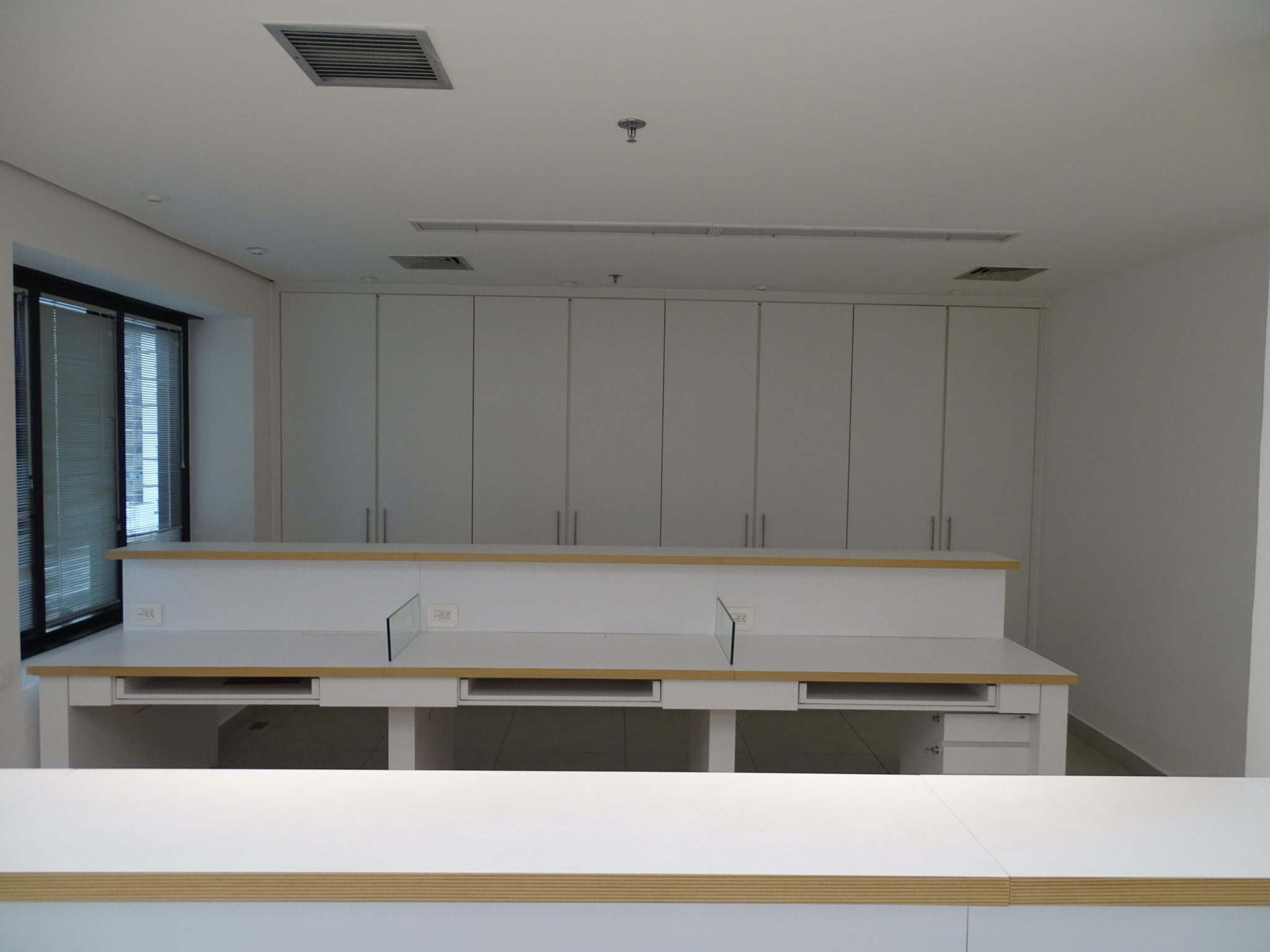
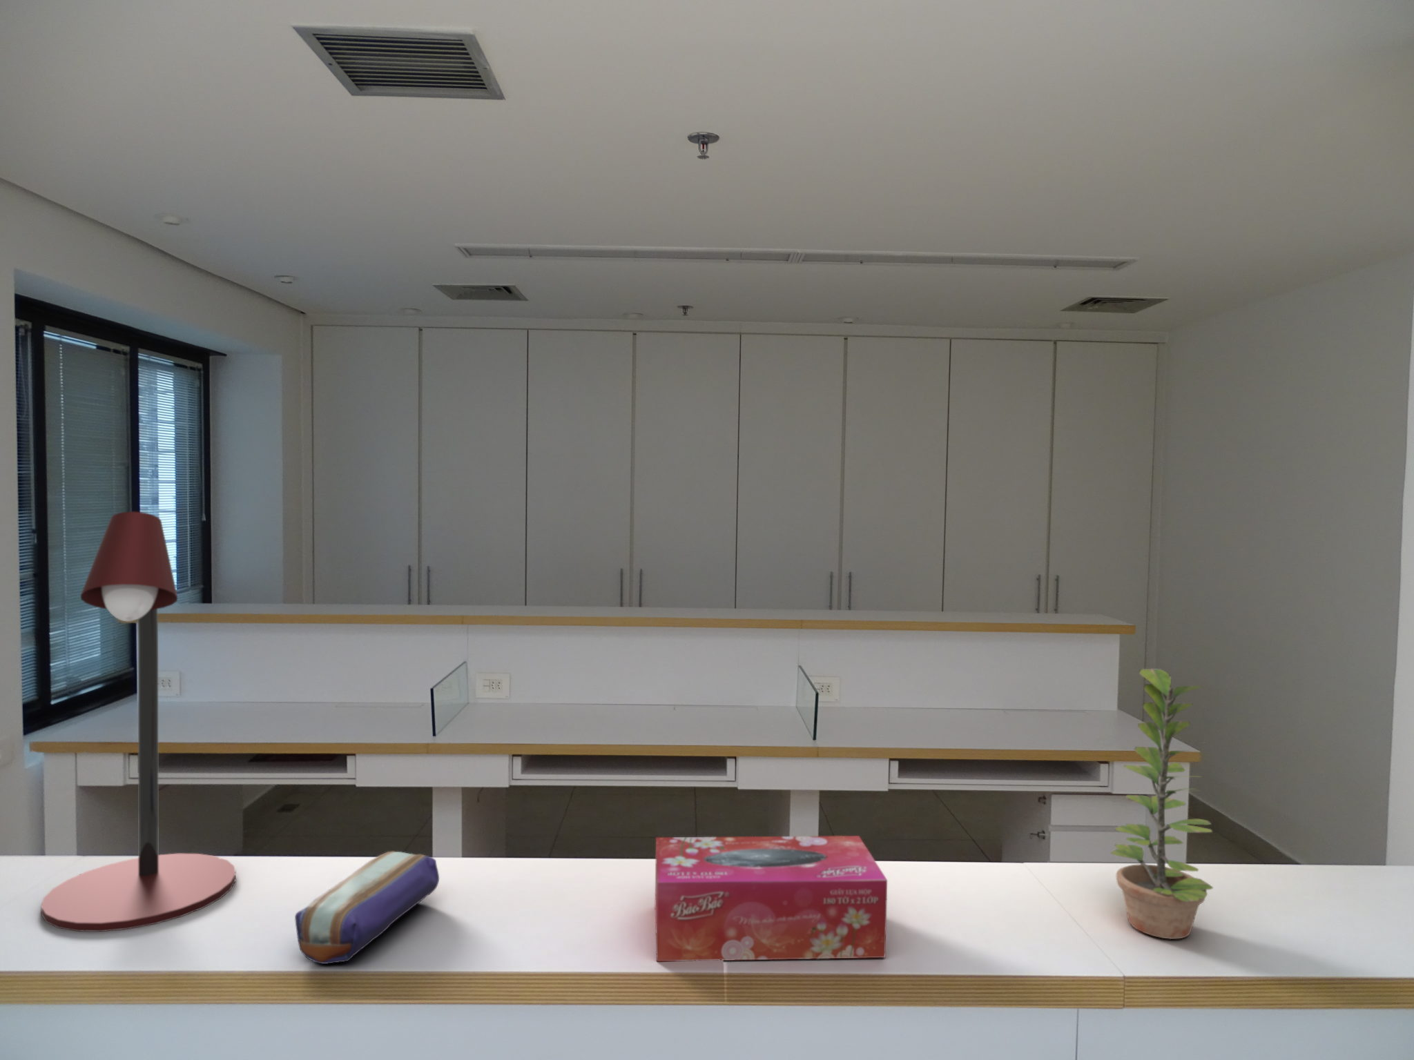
+ pencil case (373, 900)
+ plant (1159, 797)
+ tissue box (764, 894)
+ desk lamp (140, 707)
